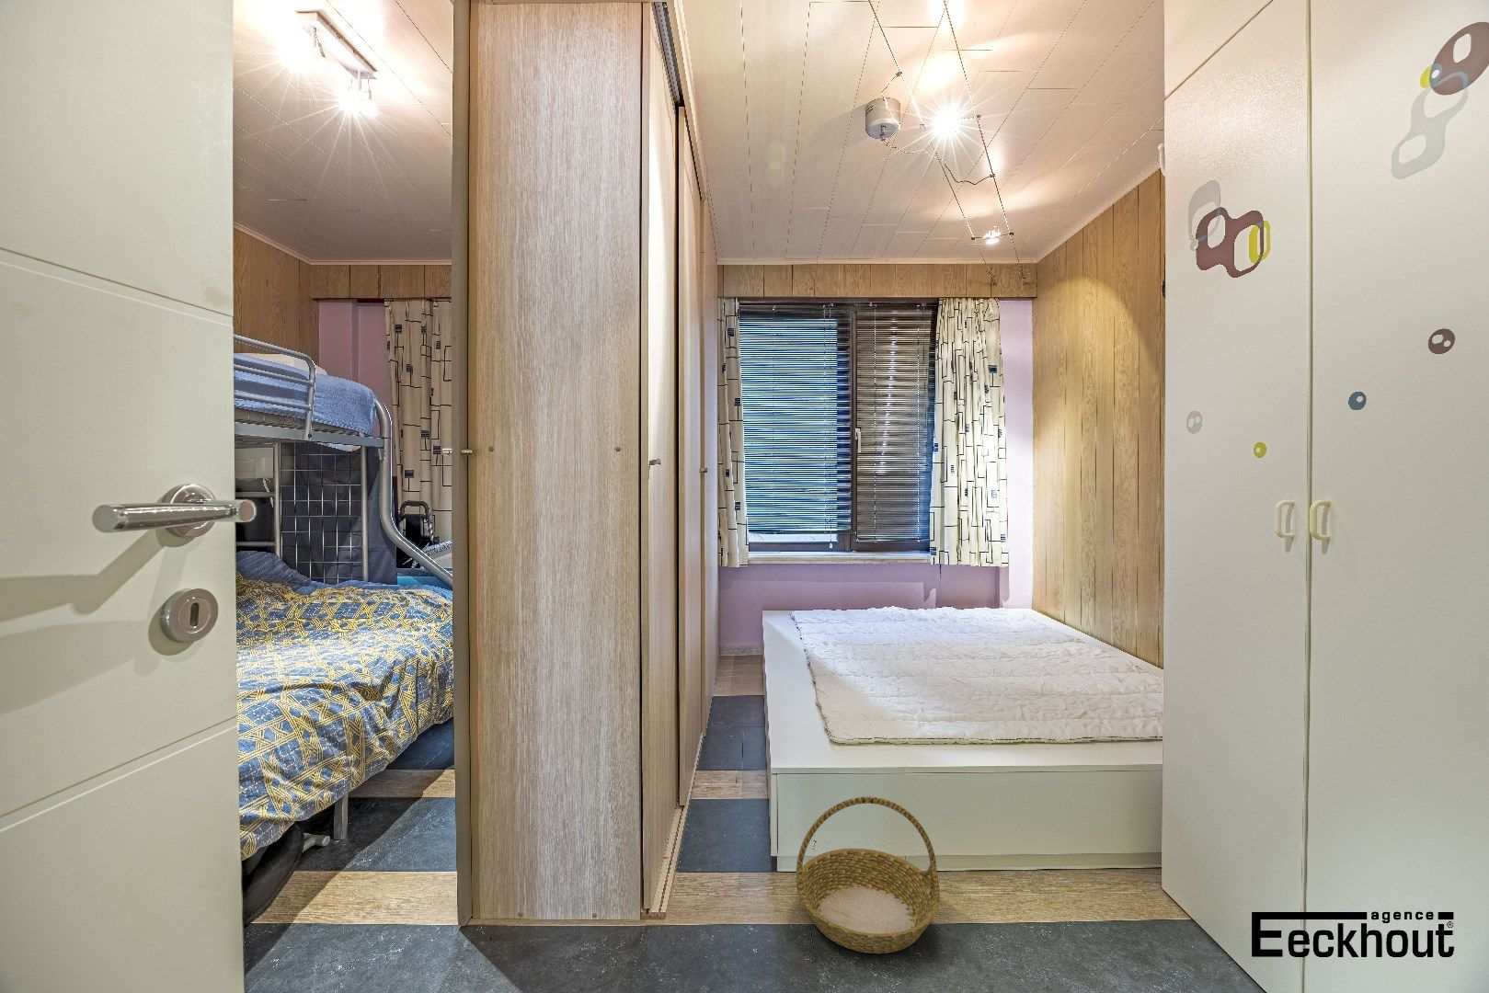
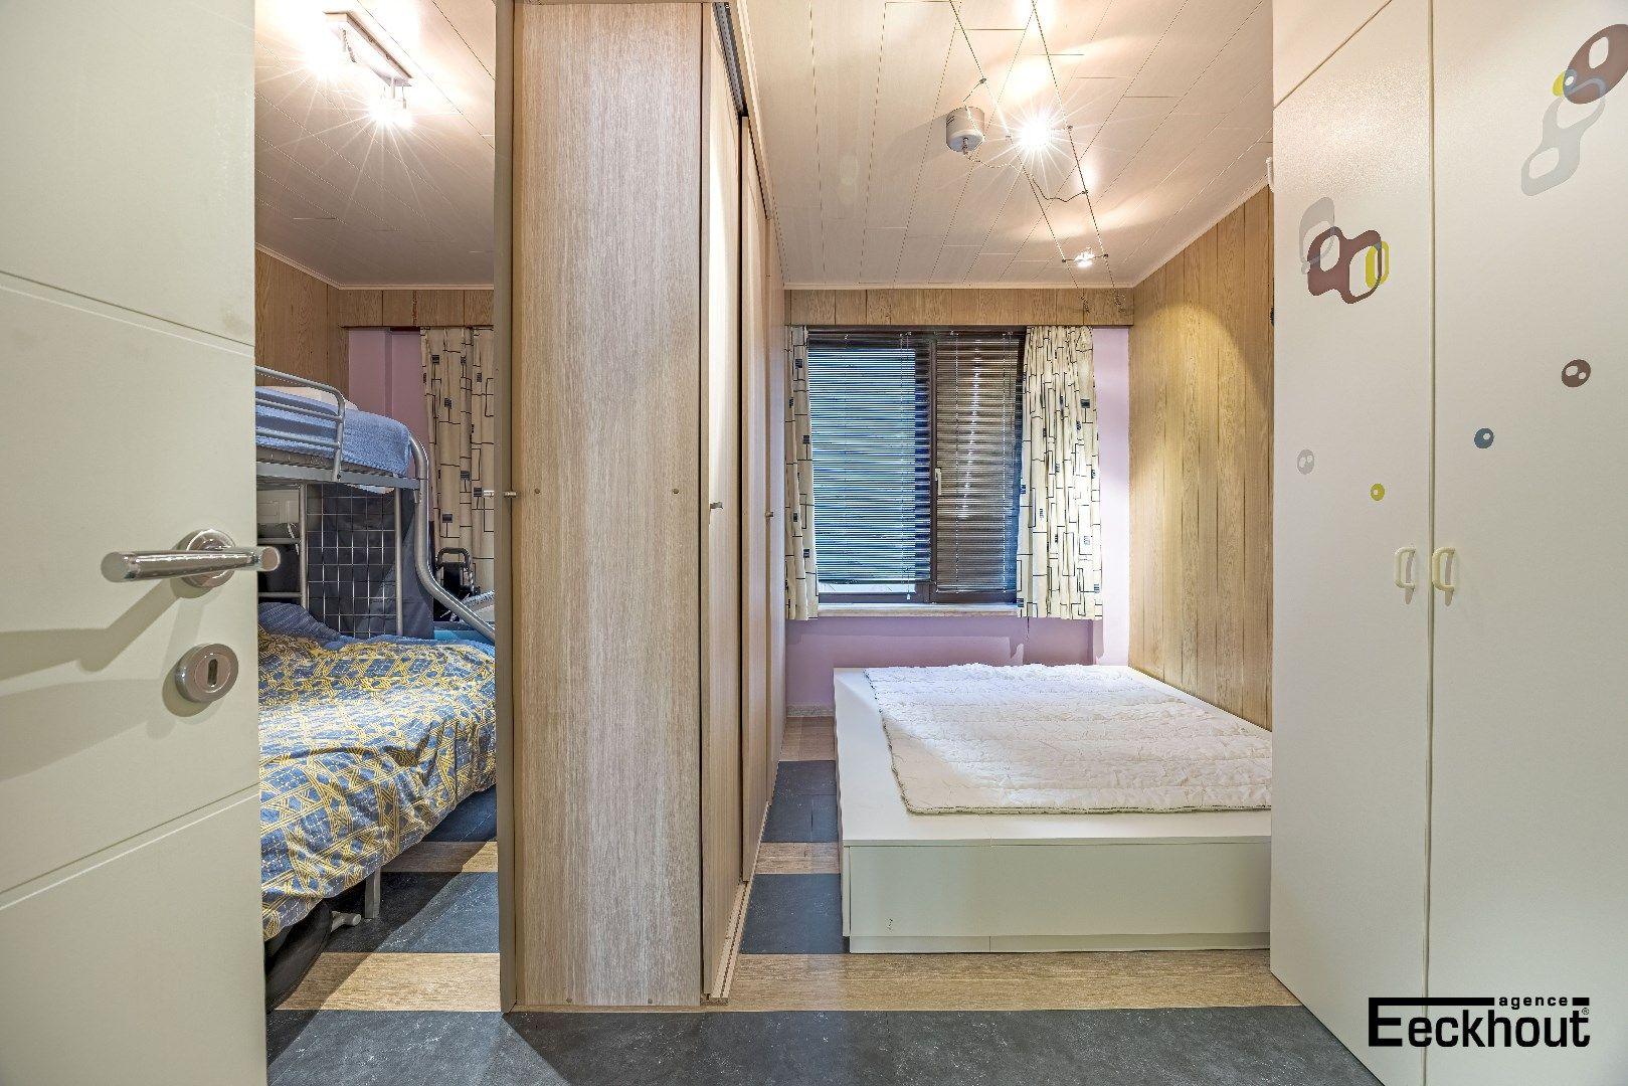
- basket (866, 856)
